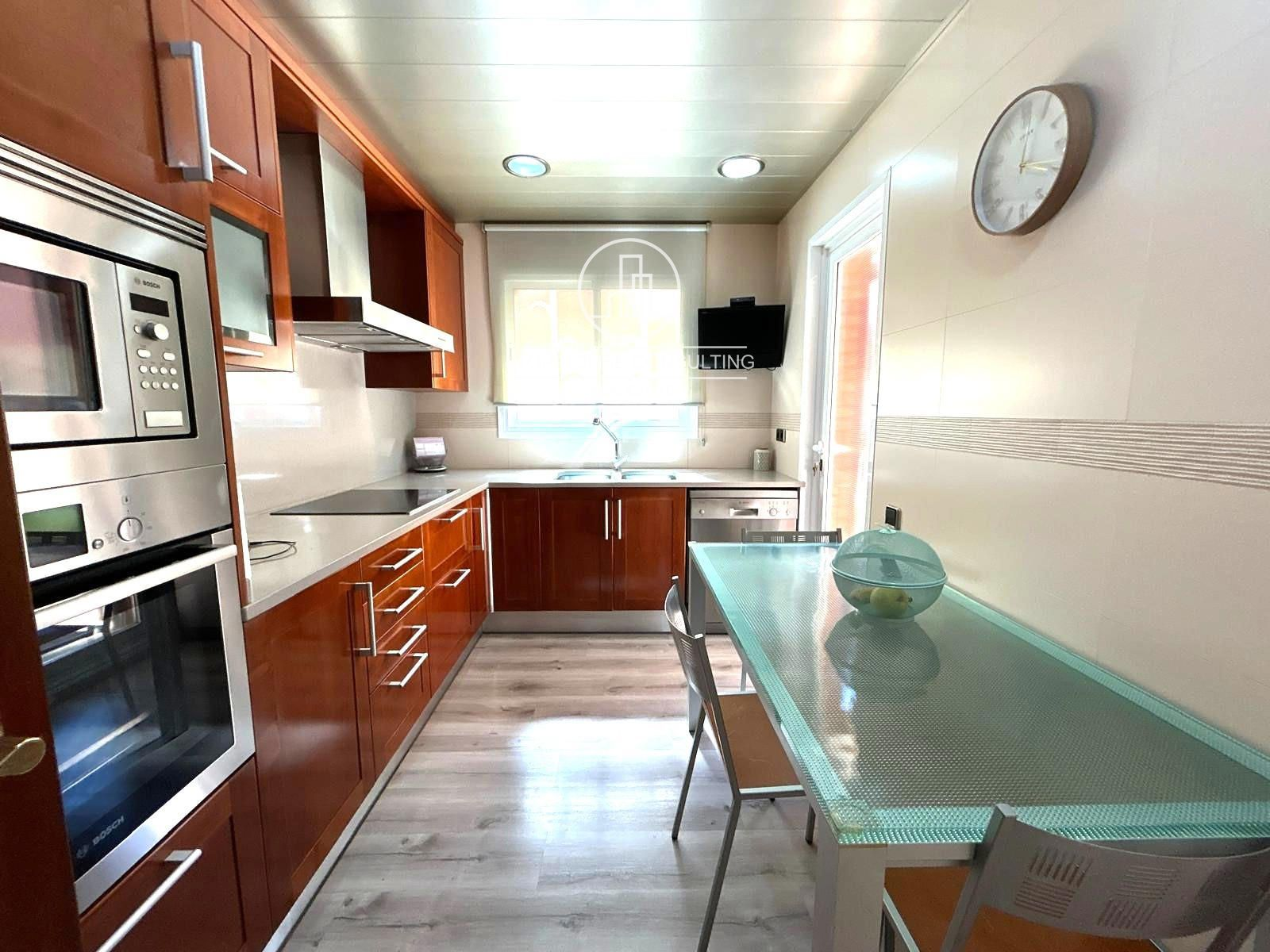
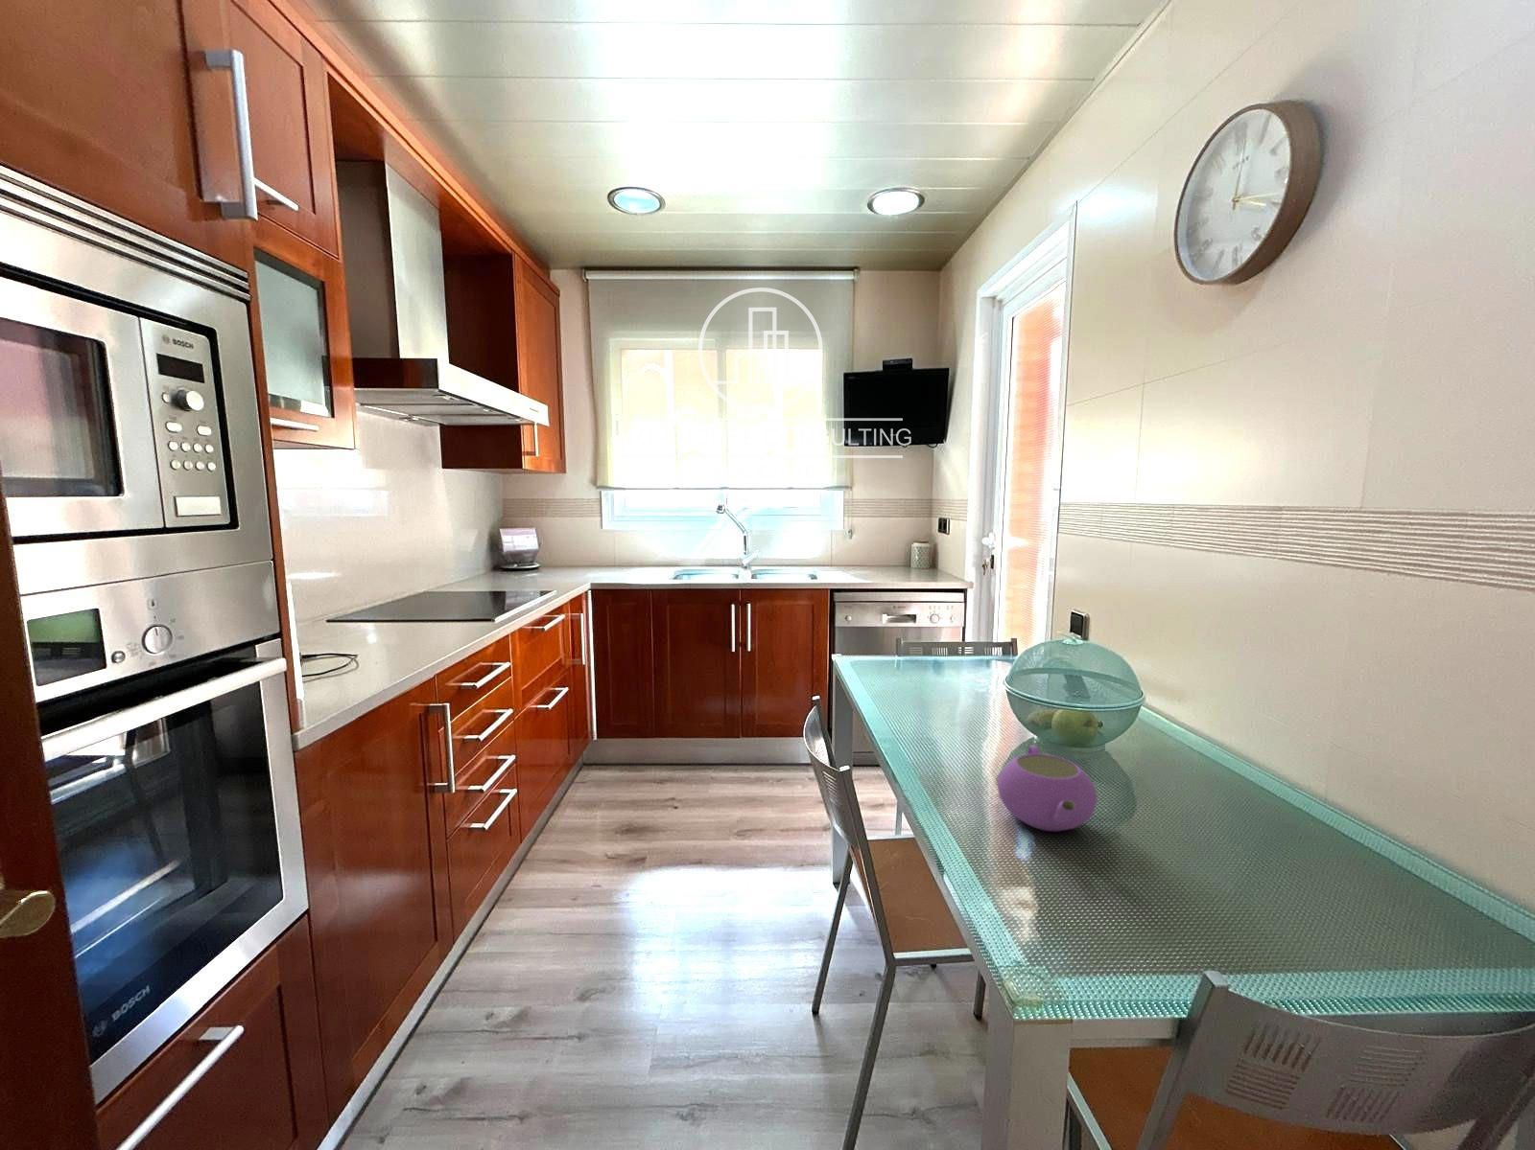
+ teapot (1047, 795)
